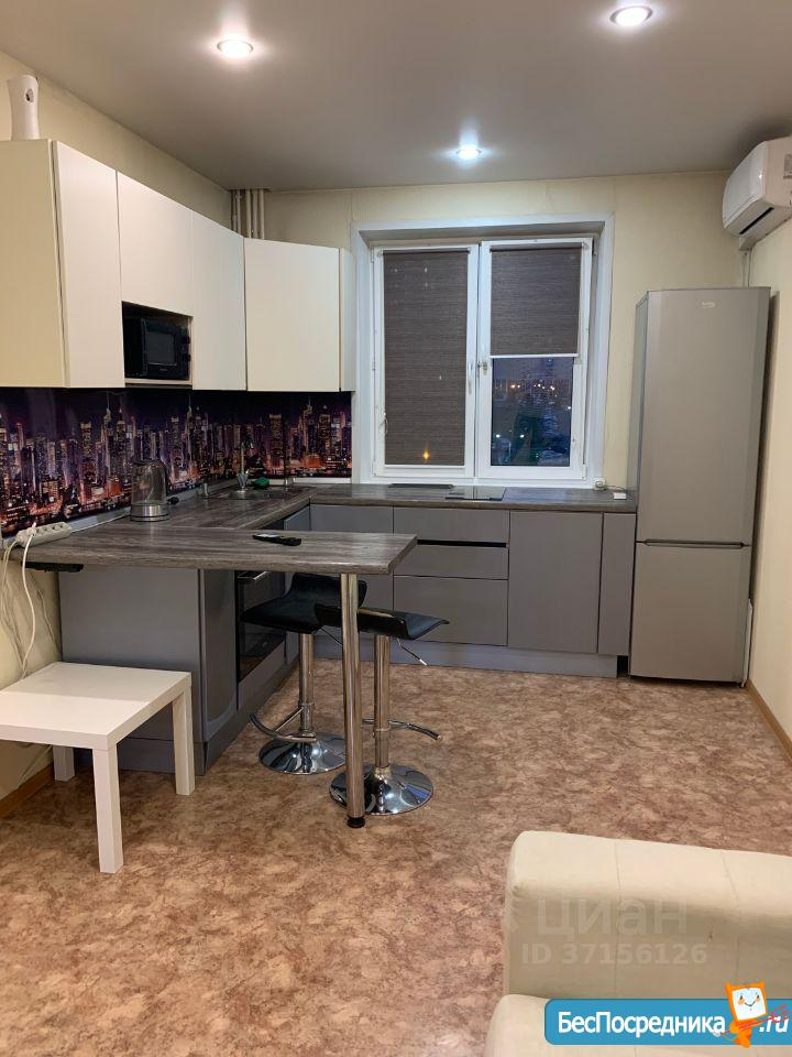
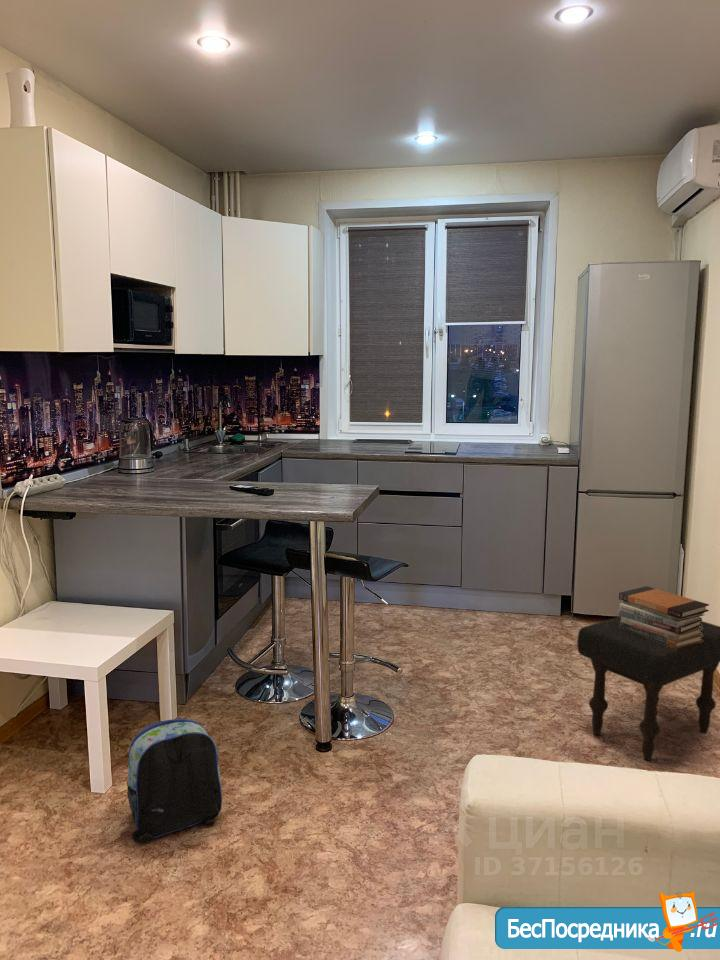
+ book stack (660, 614)
+ backpack (171, 770)
+ ottoman (653, 681)
